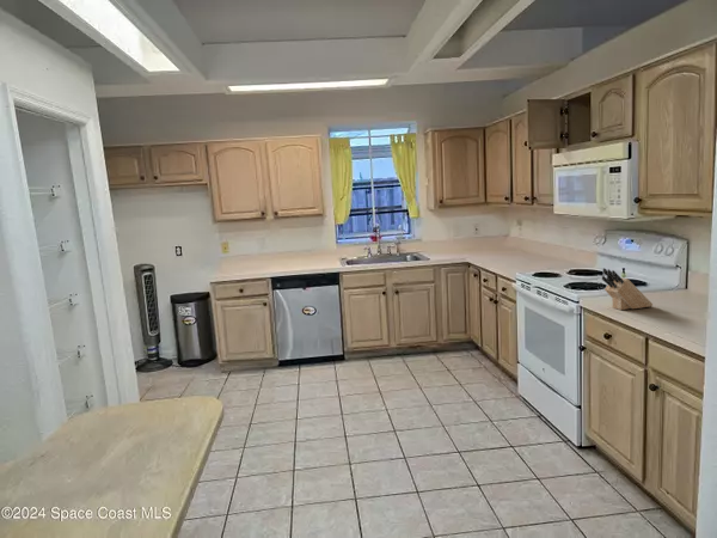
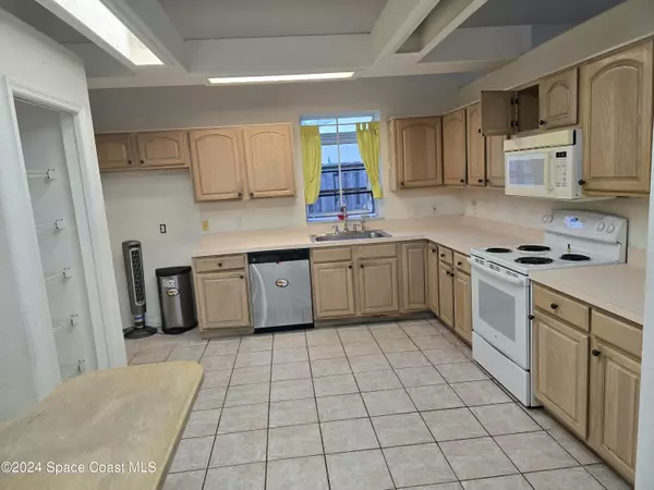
- knife block (625, 287)
